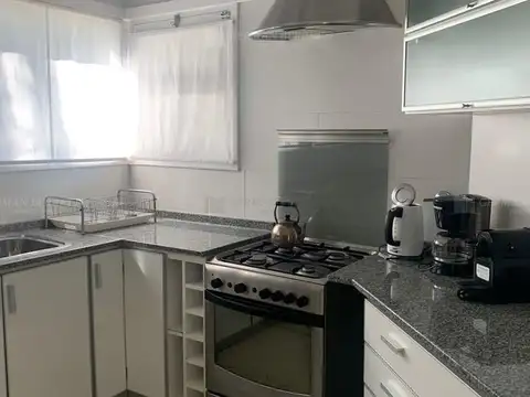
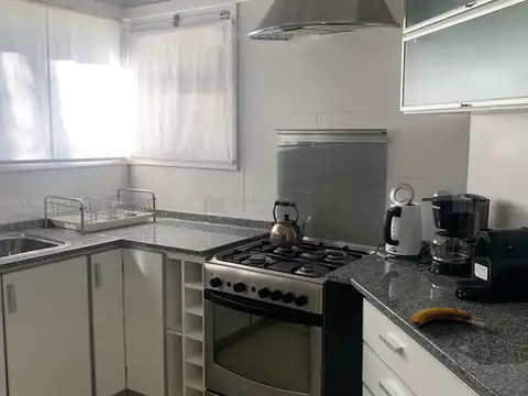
+ banana (441, 317)
